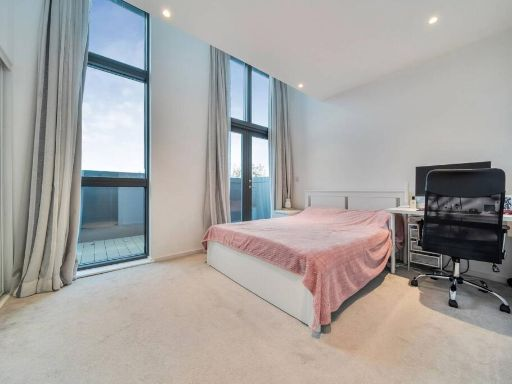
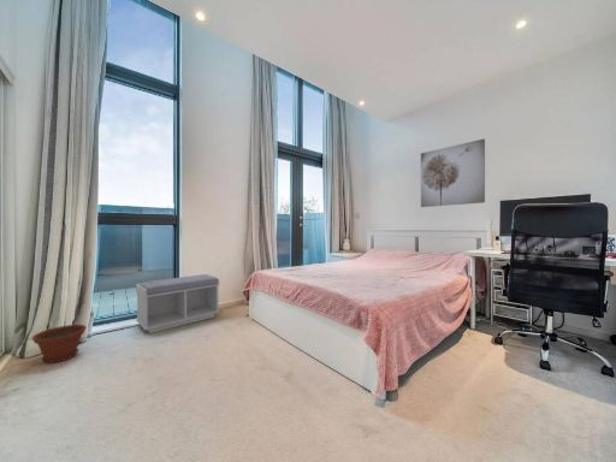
+ wall art (450, 176)
+ bench (179, 300)
+ plant pot (60, 344)
